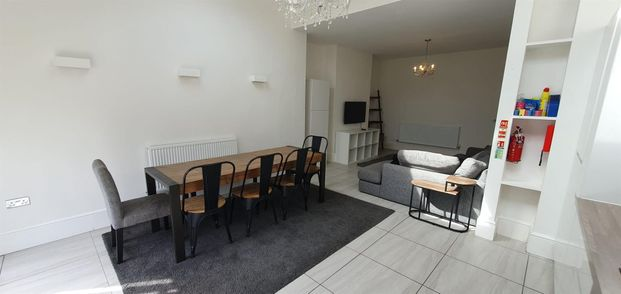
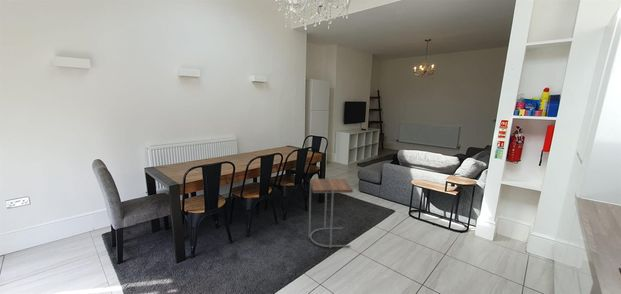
+ side table (331, 210)
